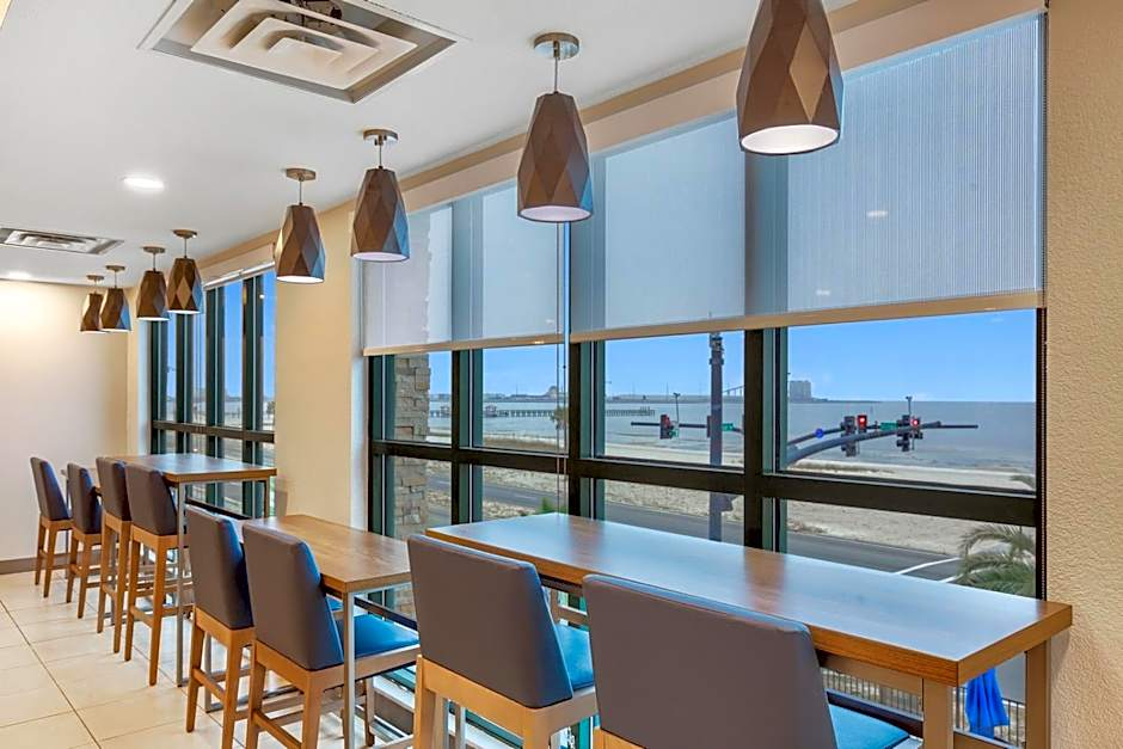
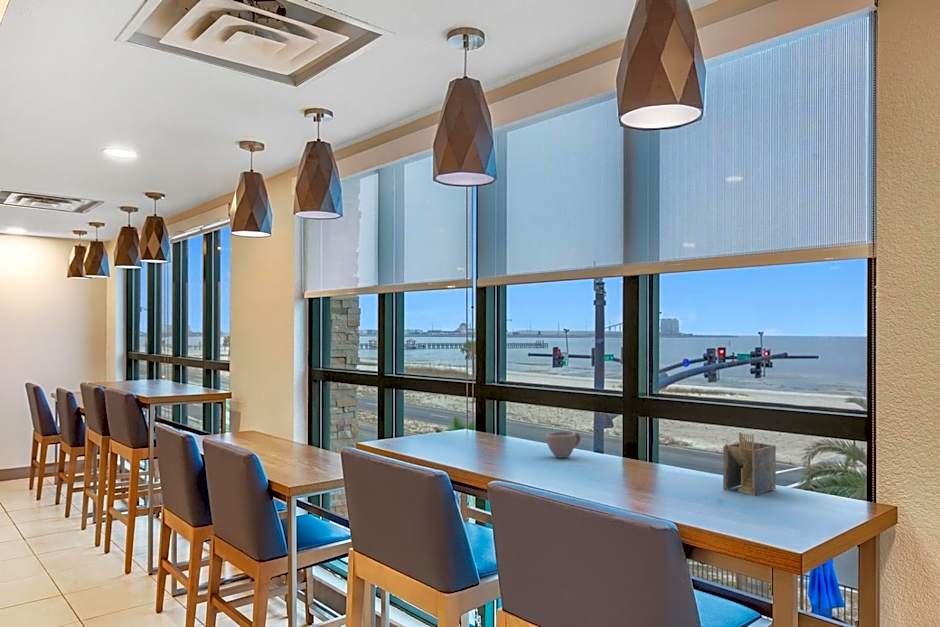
+ cup (564, 444)
+ napkin holder (749, 459)
